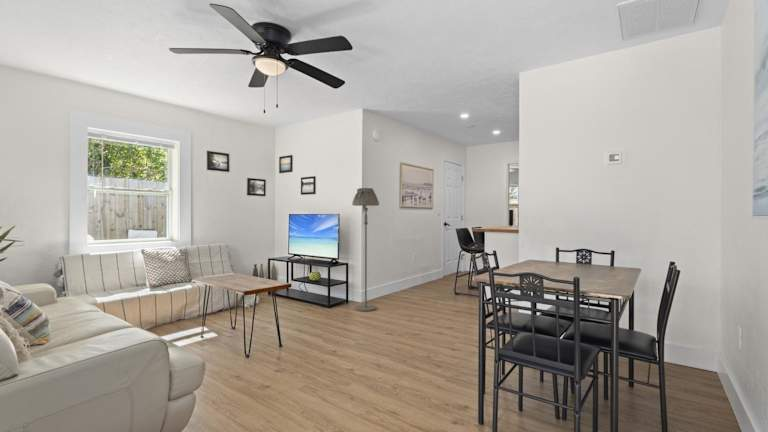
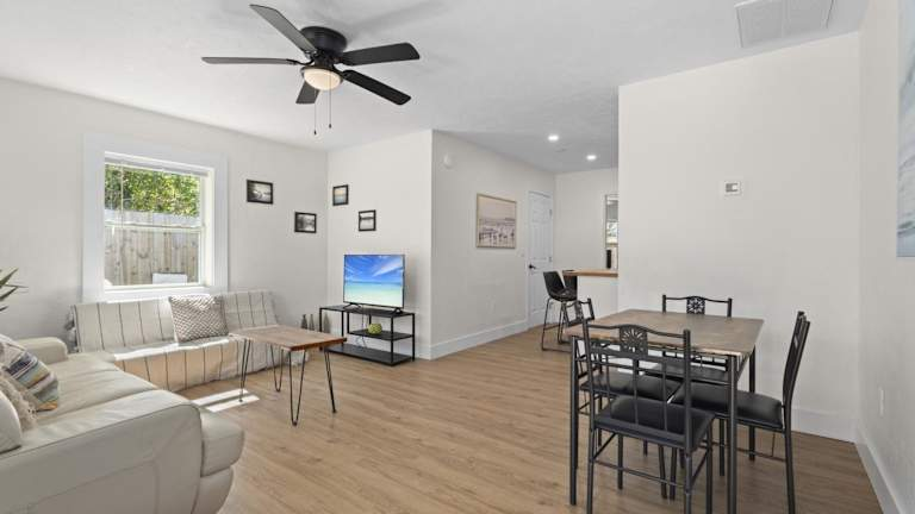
- floor lamp (365, 248)
